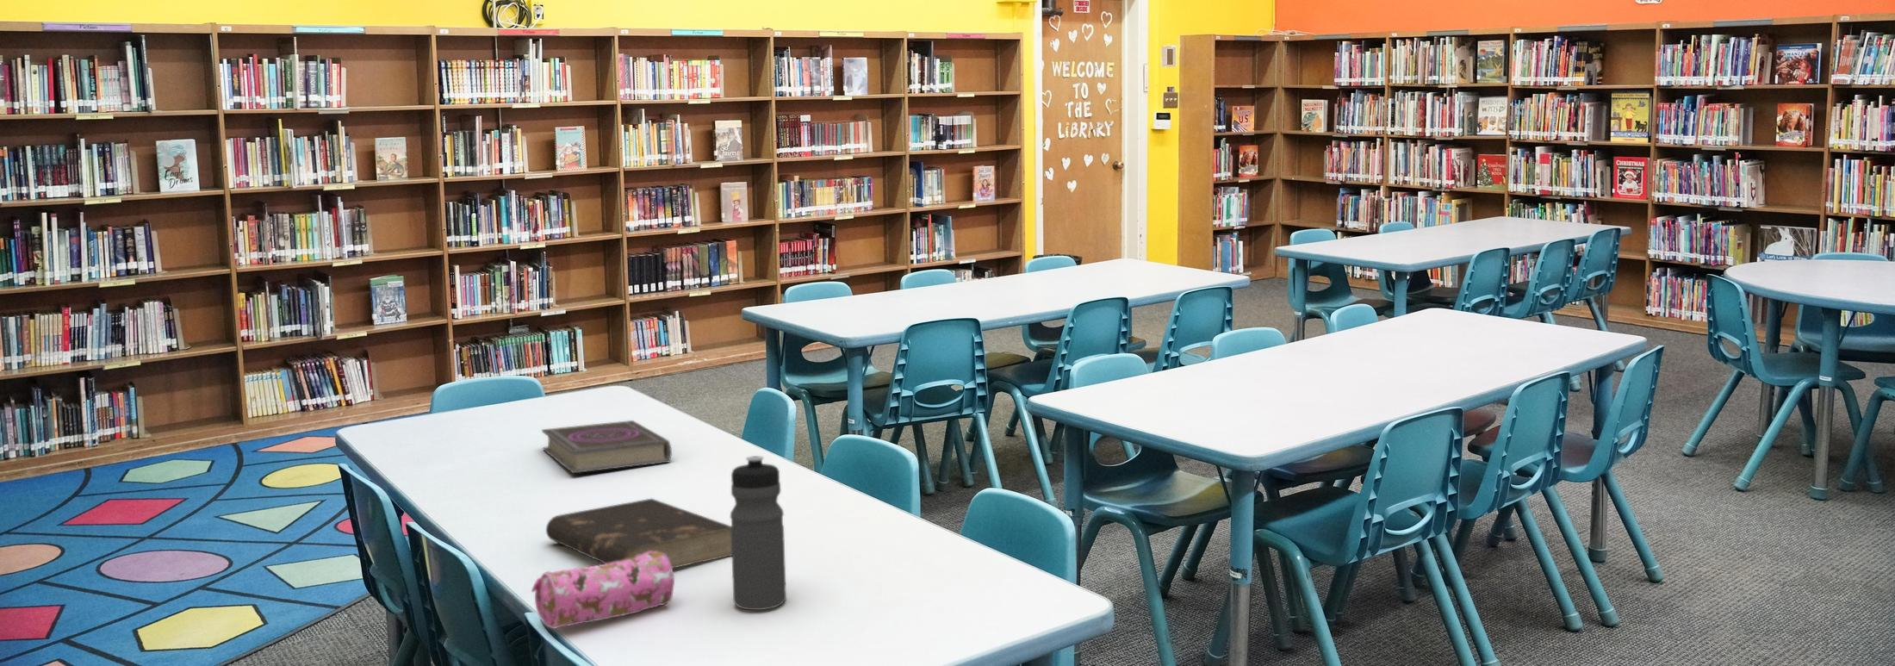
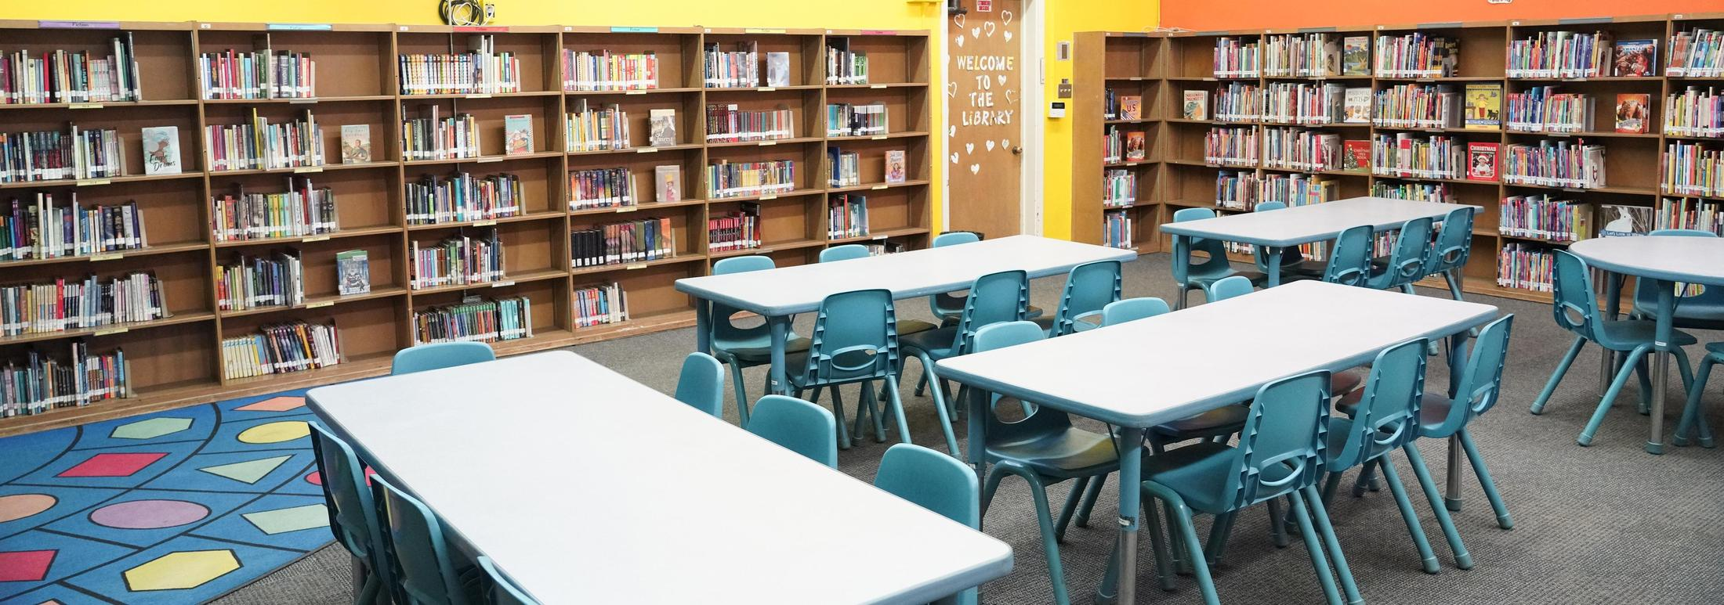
- book (604, 445)
- pencil case (604, 589)
- book (638, 535)
- water bottle (757, 529)
